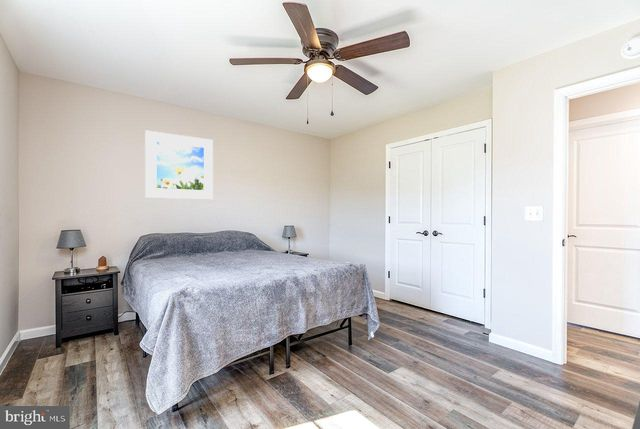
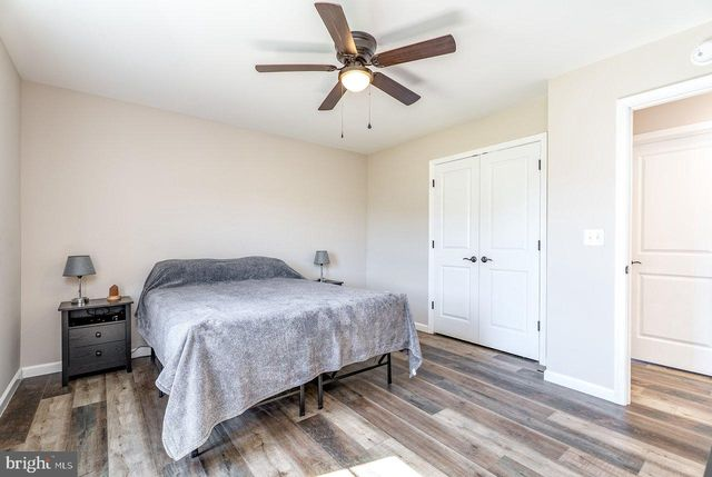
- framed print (181, 167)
